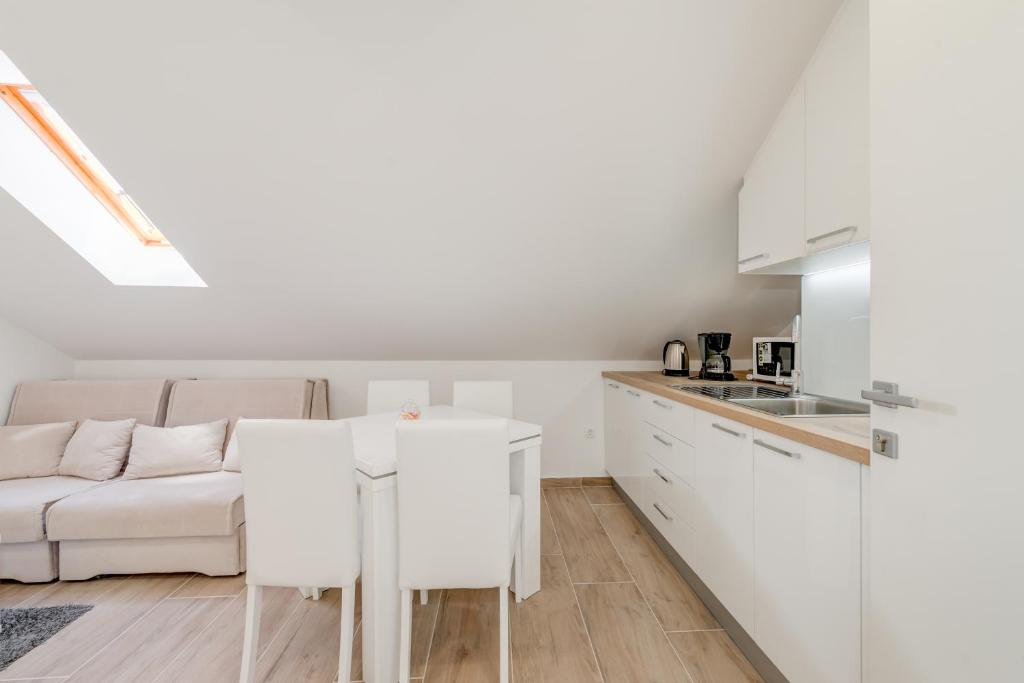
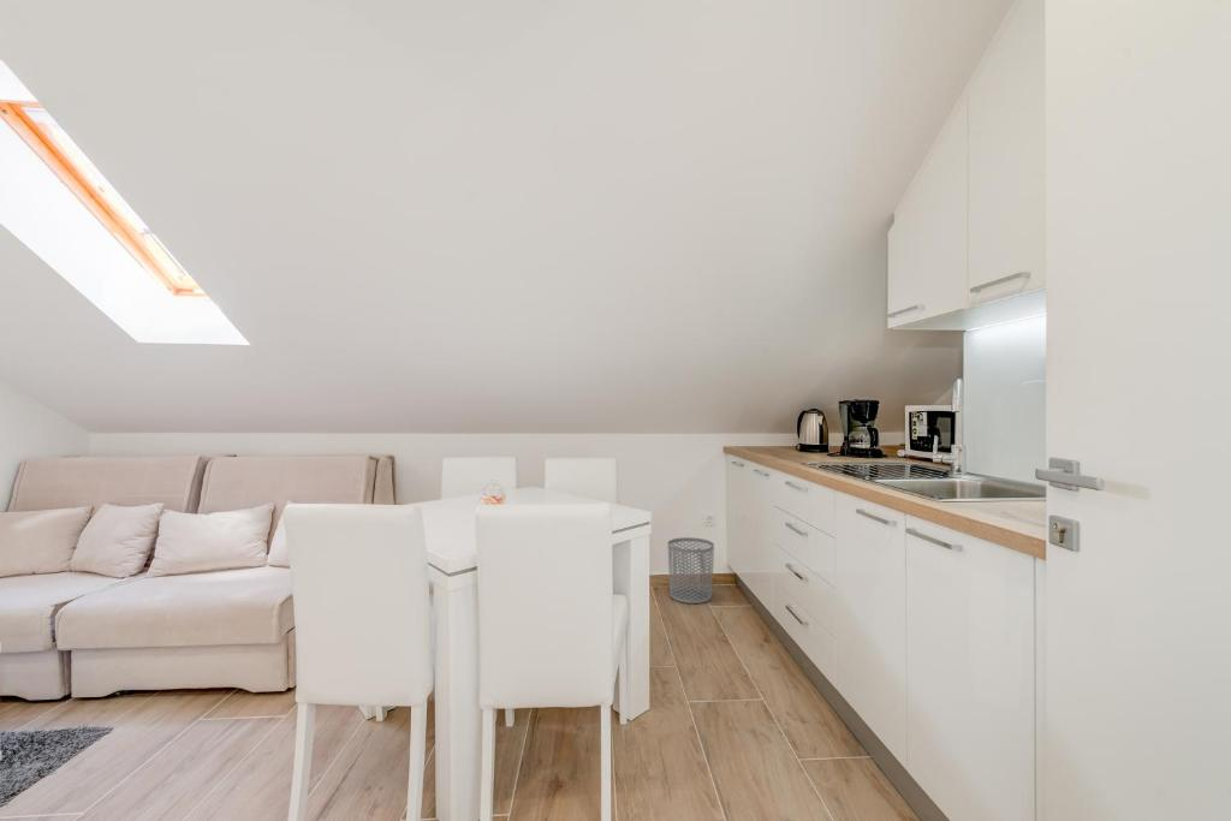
+ waste bin (690, 570)
